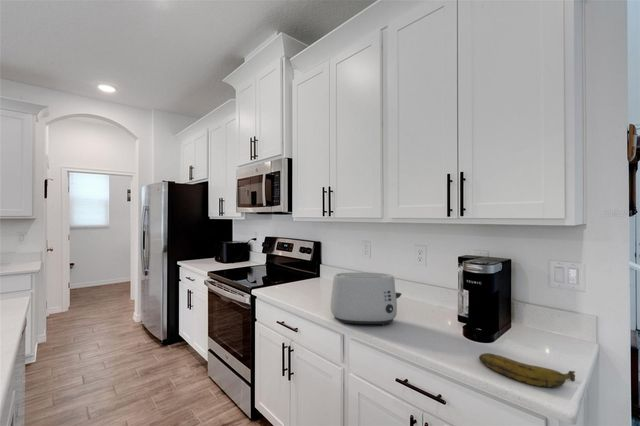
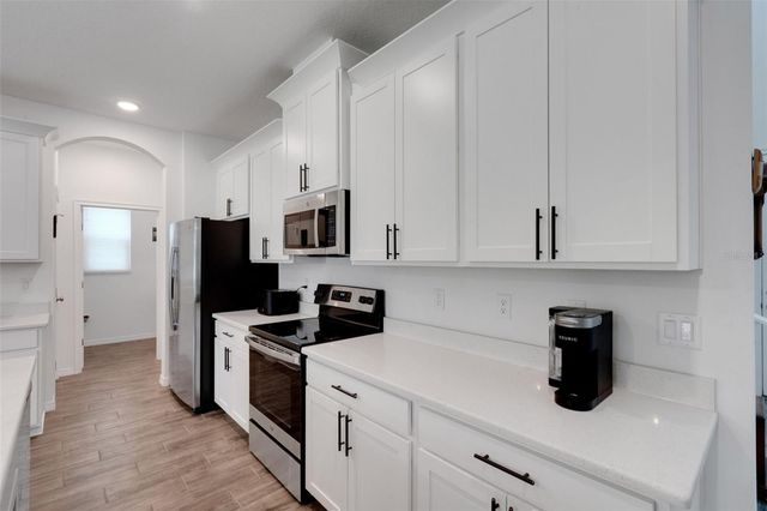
- toaster (364, 298)
- banana (523, 363)
